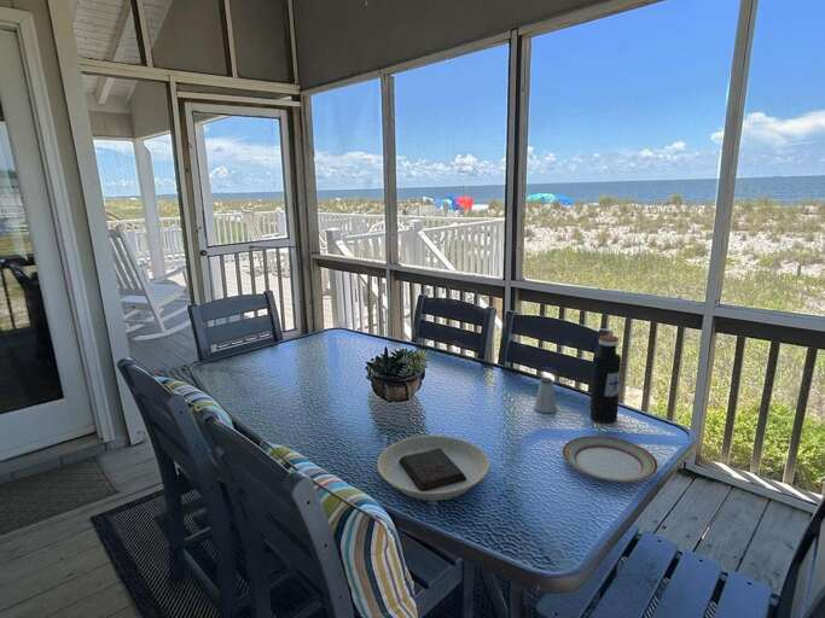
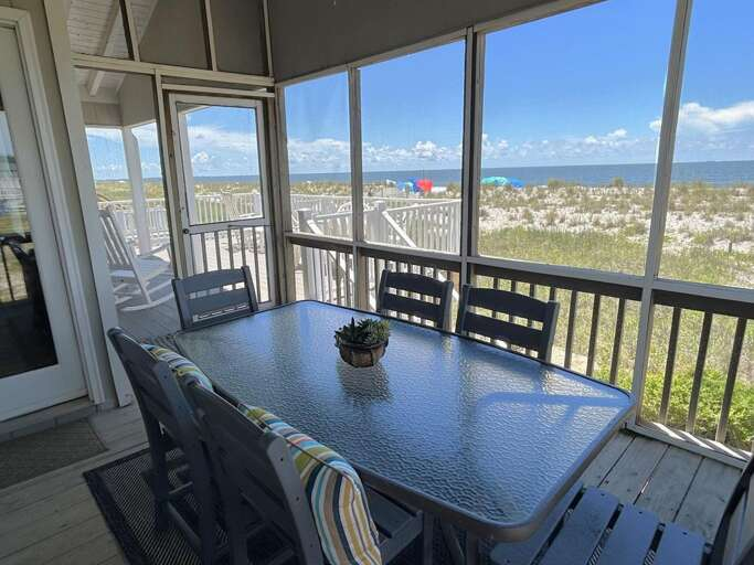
- plate (608, 460)
- plate (432, 468)
- water bottle (605, 378)
- saltshaker (545, 393)
